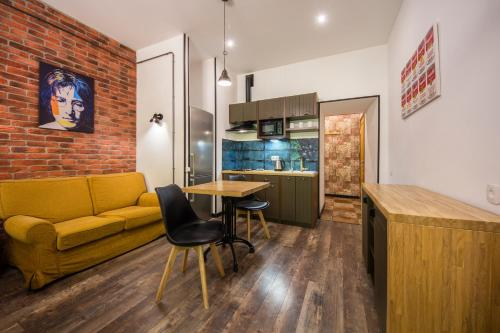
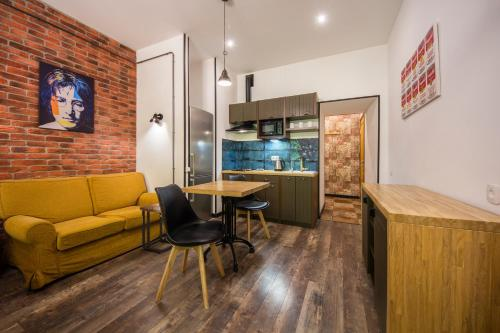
+ side table (160, 226)
